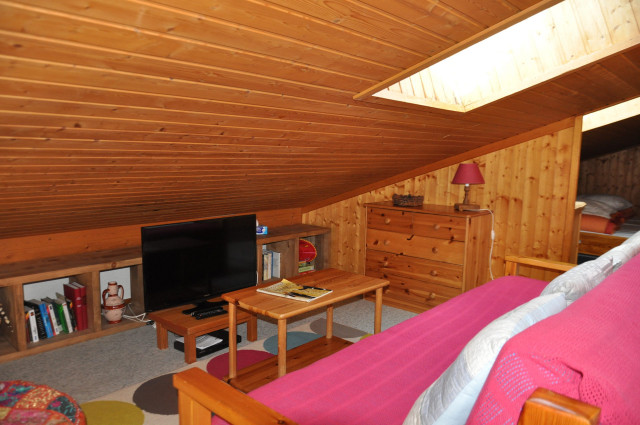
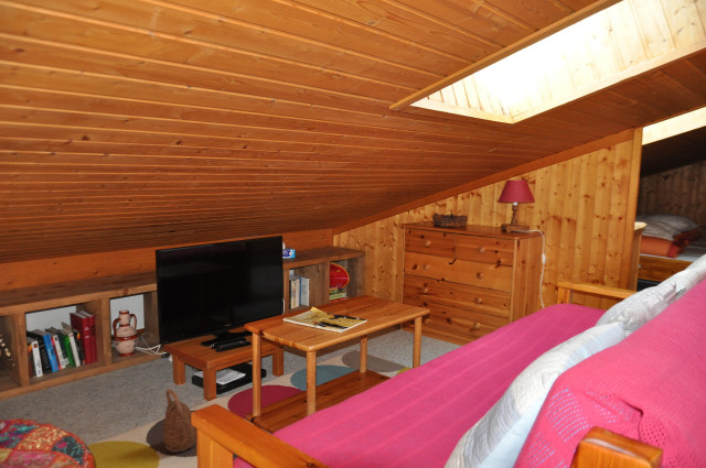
+ basket (180, 414)
